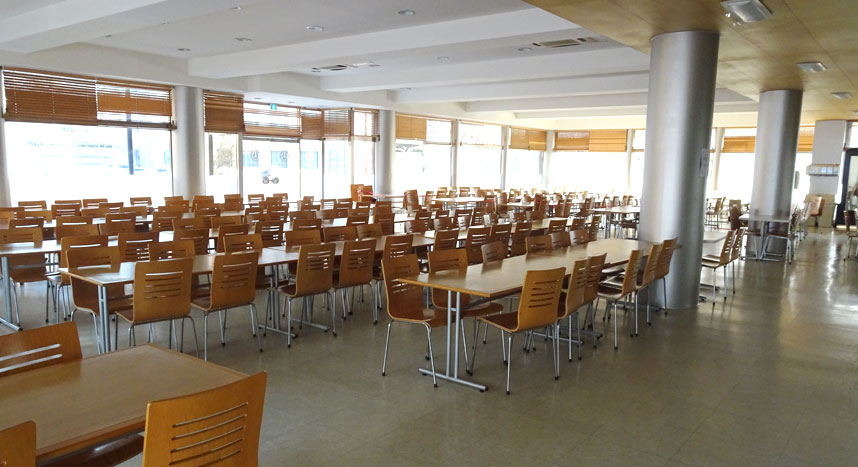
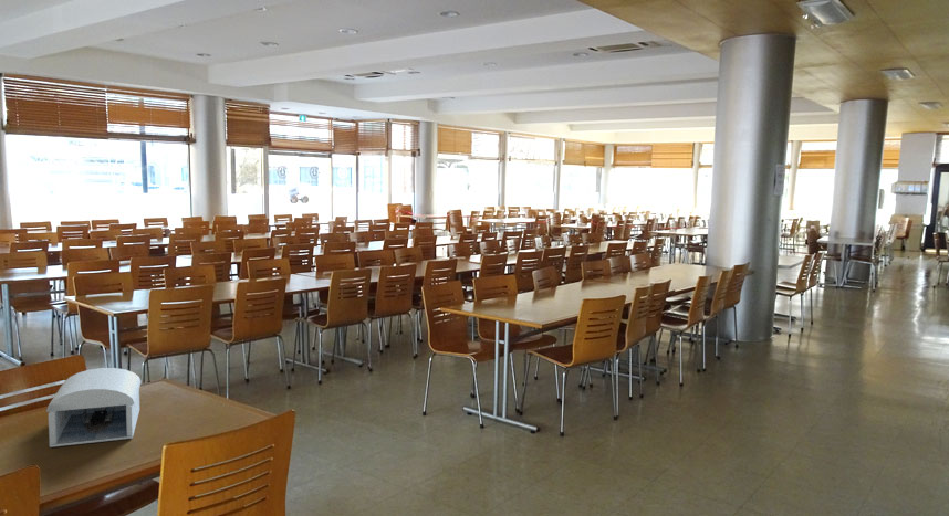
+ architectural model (96, 402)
